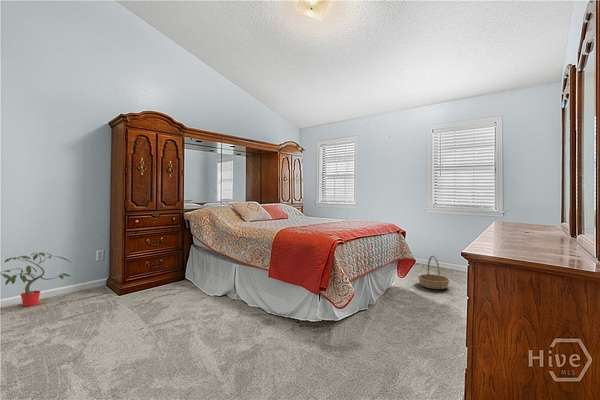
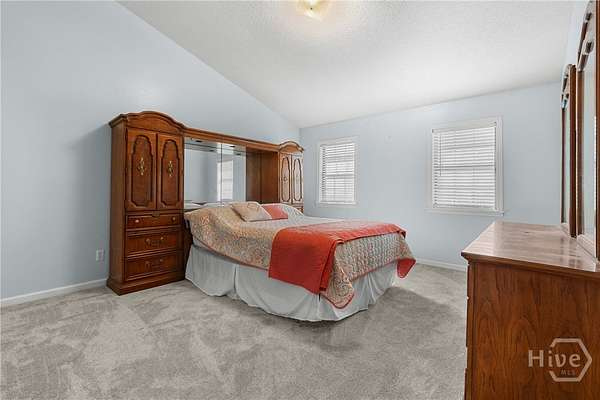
- potted plant (34, 278)
- basket (433, 274)
